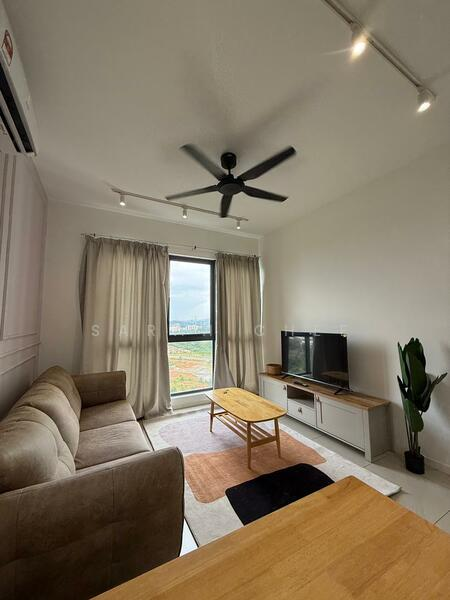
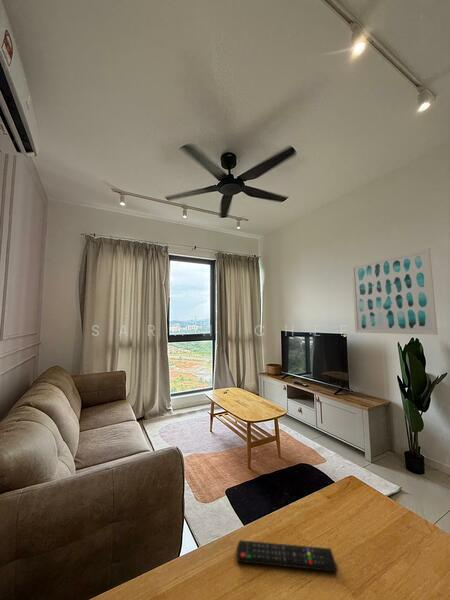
+ wall art (388, 295)
+ remote control (284, 556)
